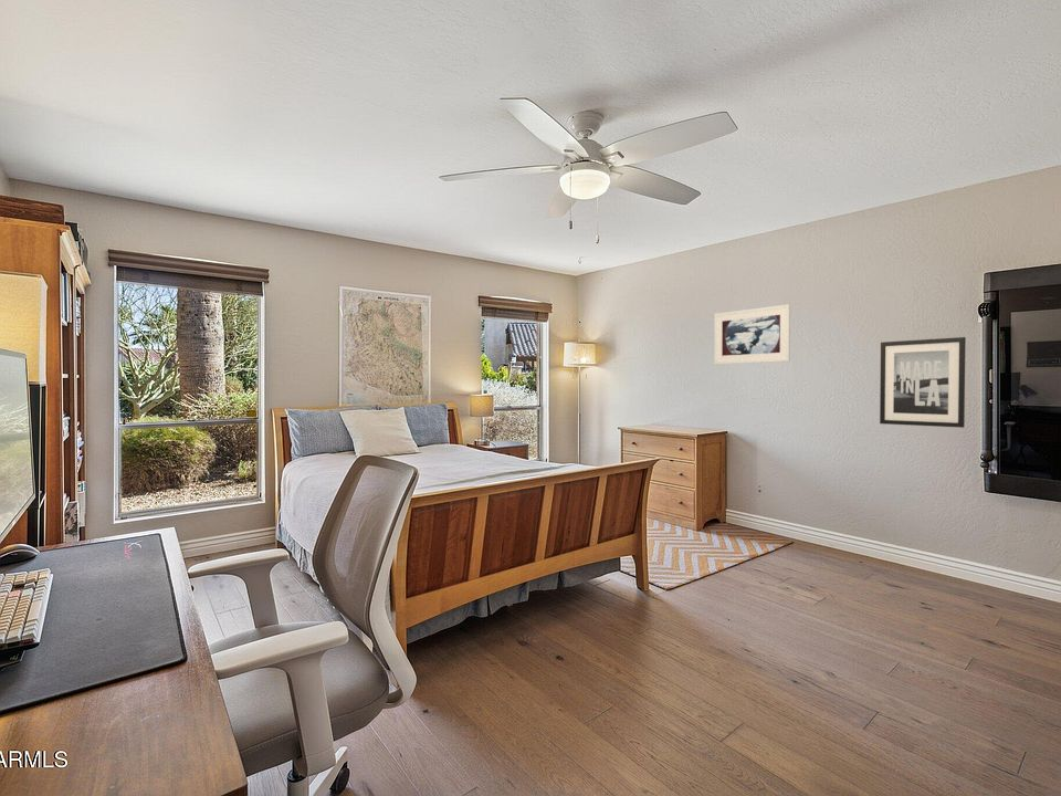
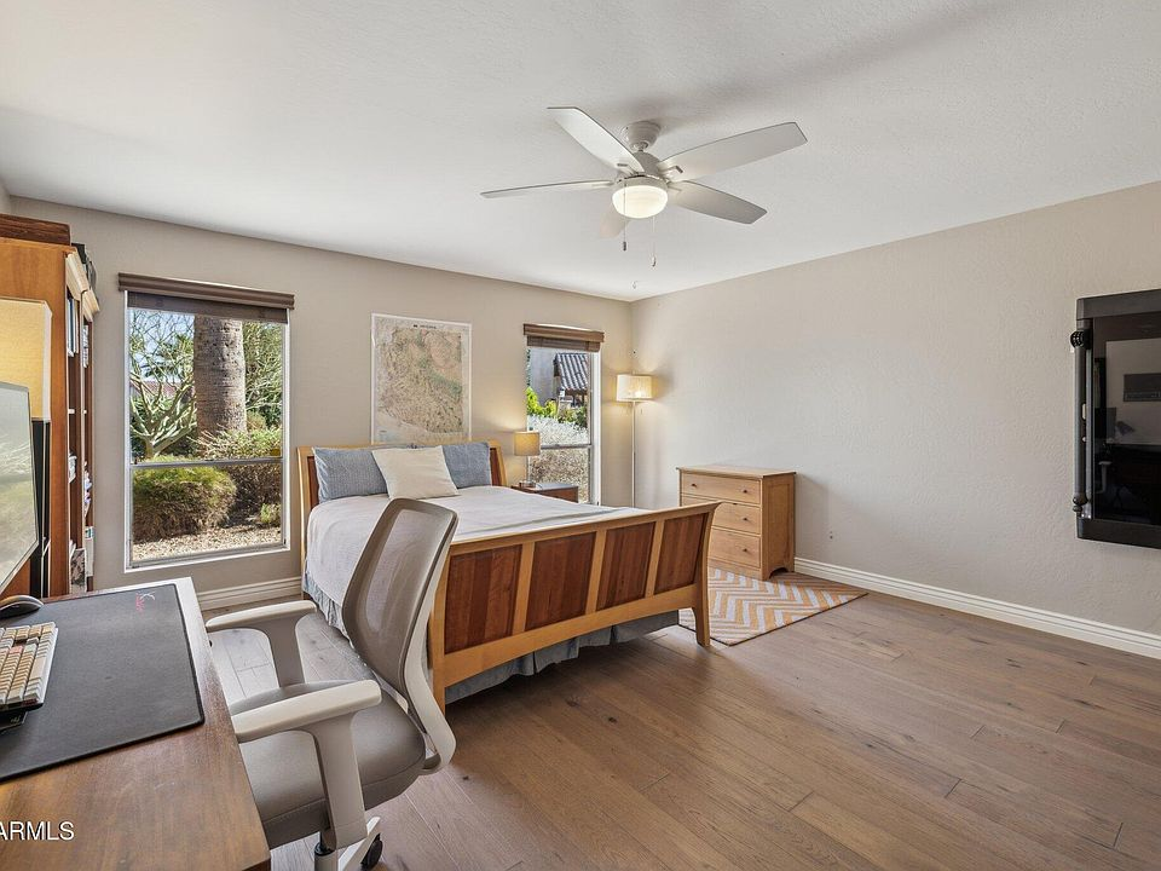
- wall art (920, 383)
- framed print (749, 336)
